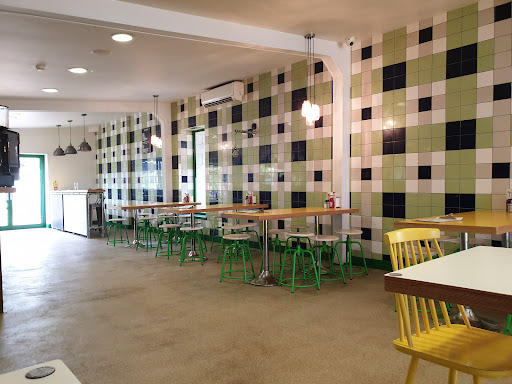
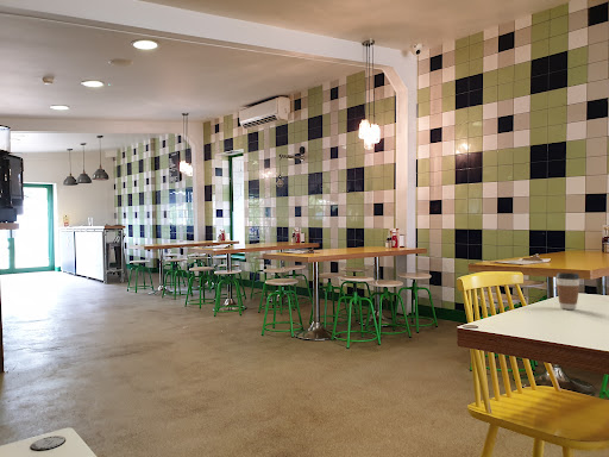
+ coffee cup (567, 290)
